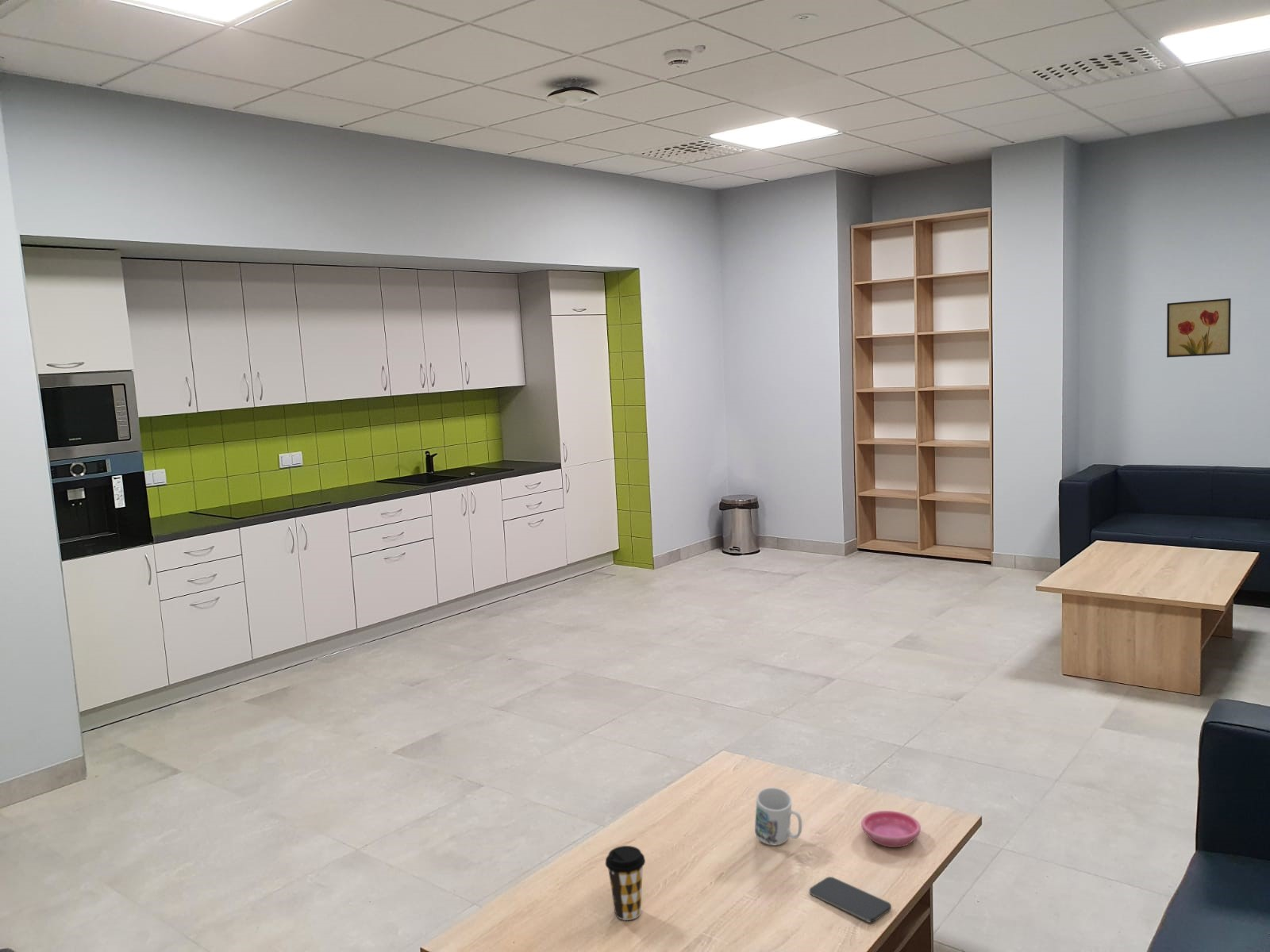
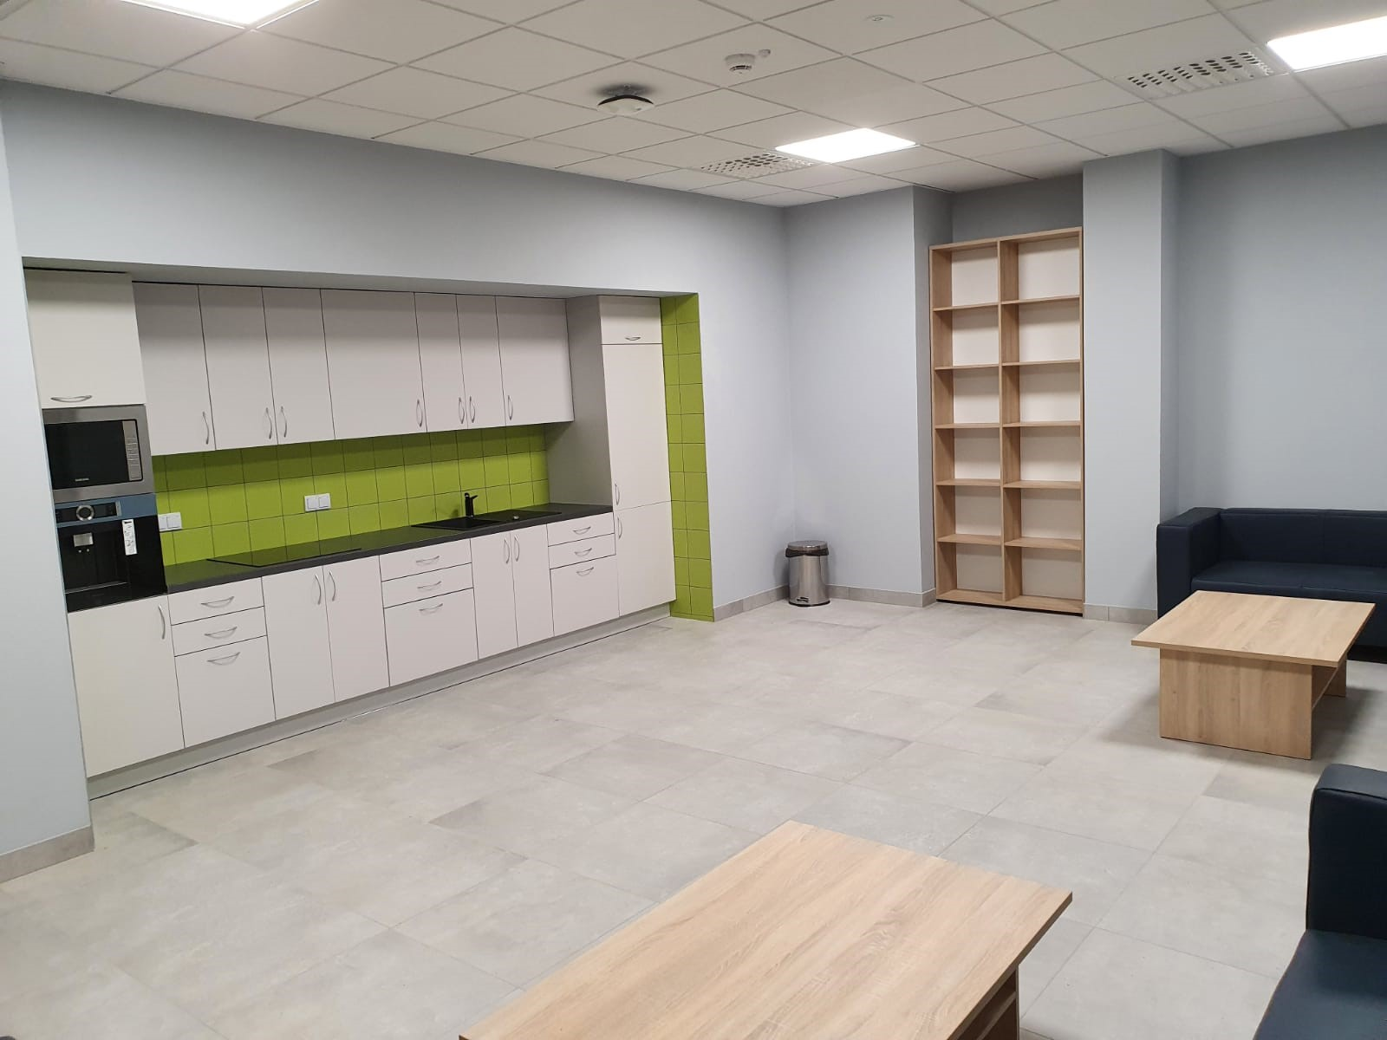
- smartphone (849, 898)
- wall art (1198, 328)
- mug (779, 816)
- saucer (891, 830)
- coffee cup (626, 883)
